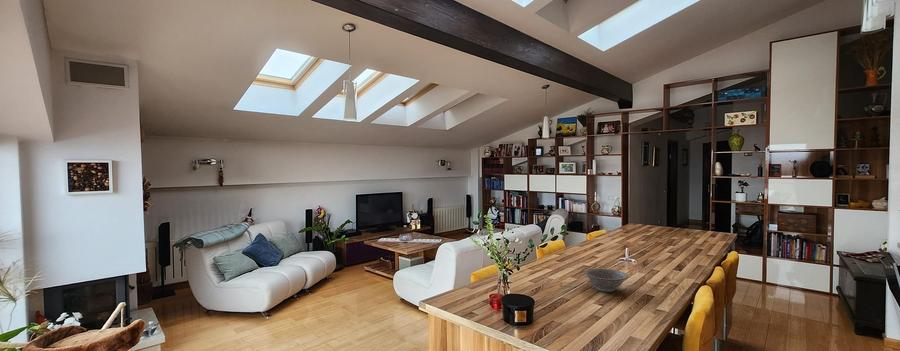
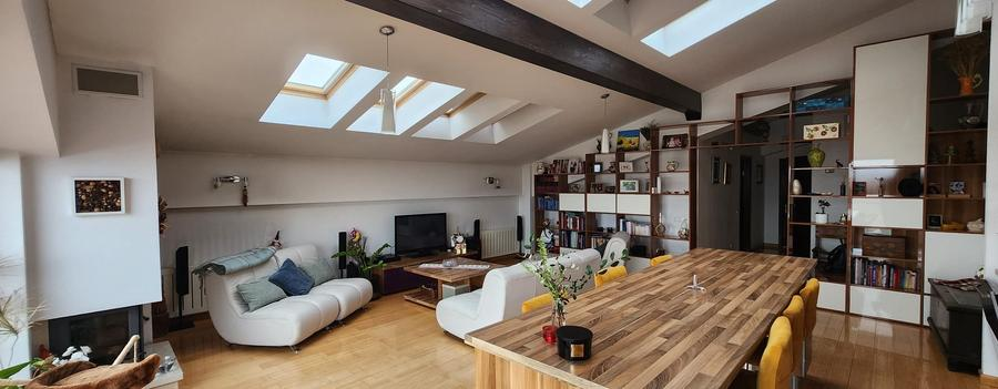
- decorative bowl (605, 281)
